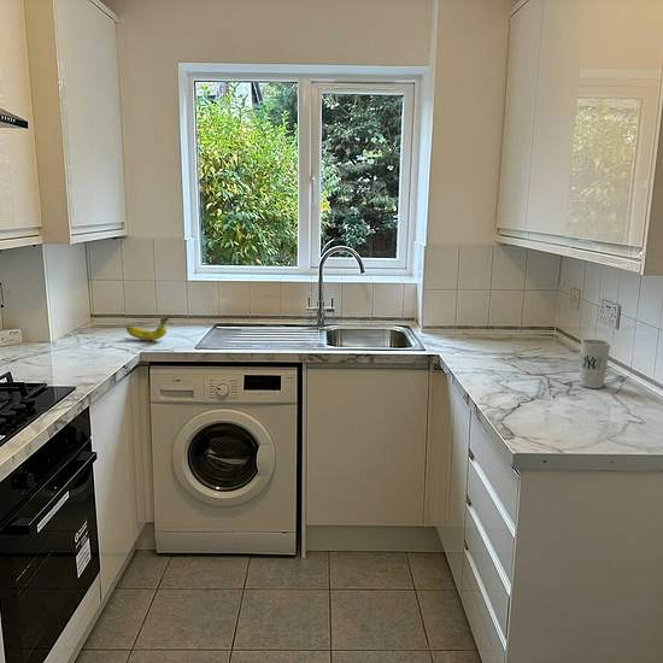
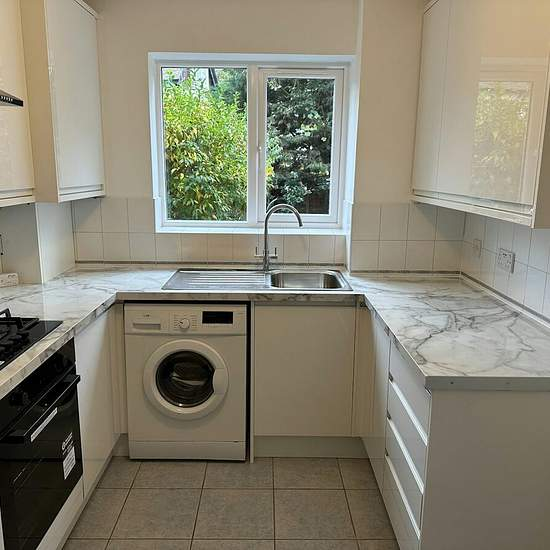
- cup (593, 363)
- fruit (147, 330)
